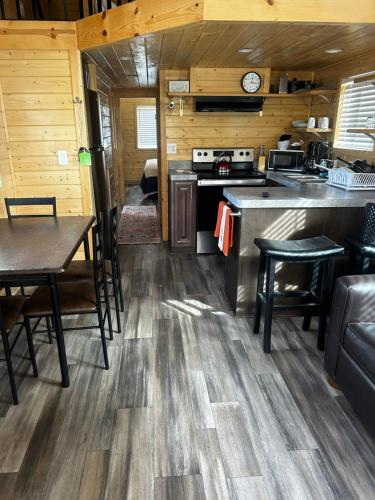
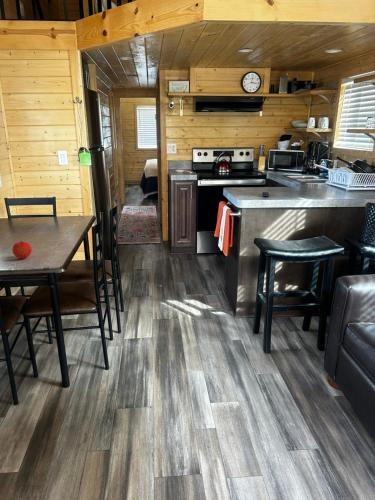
+ fruit (22, 249)
